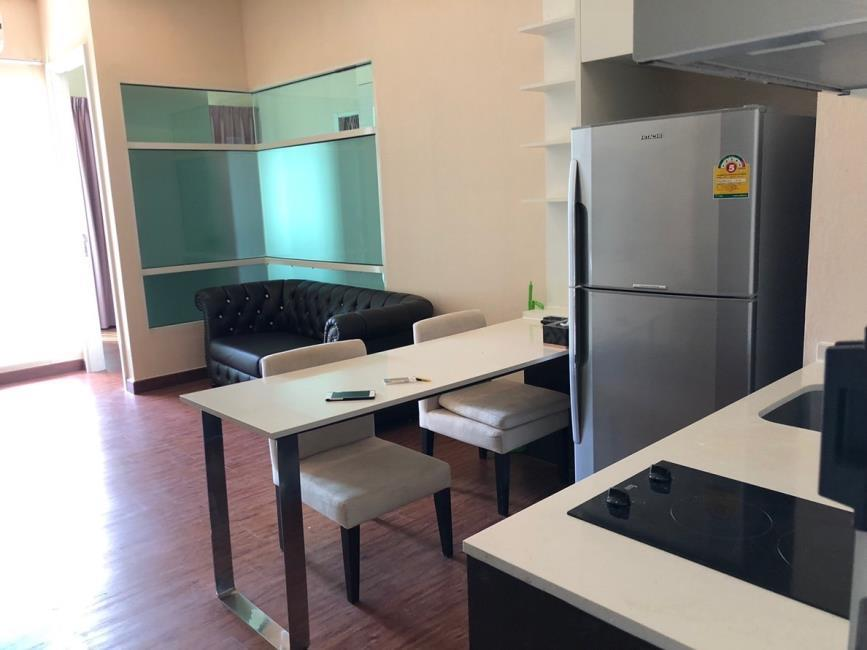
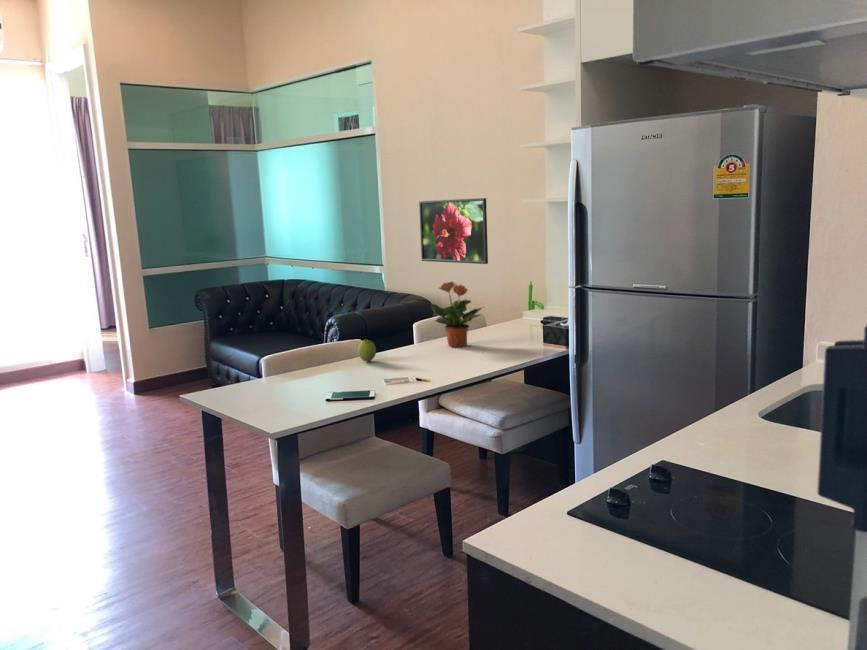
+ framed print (452, 231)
+ potted plant (455, 314)
+ fruit (366, 350)
